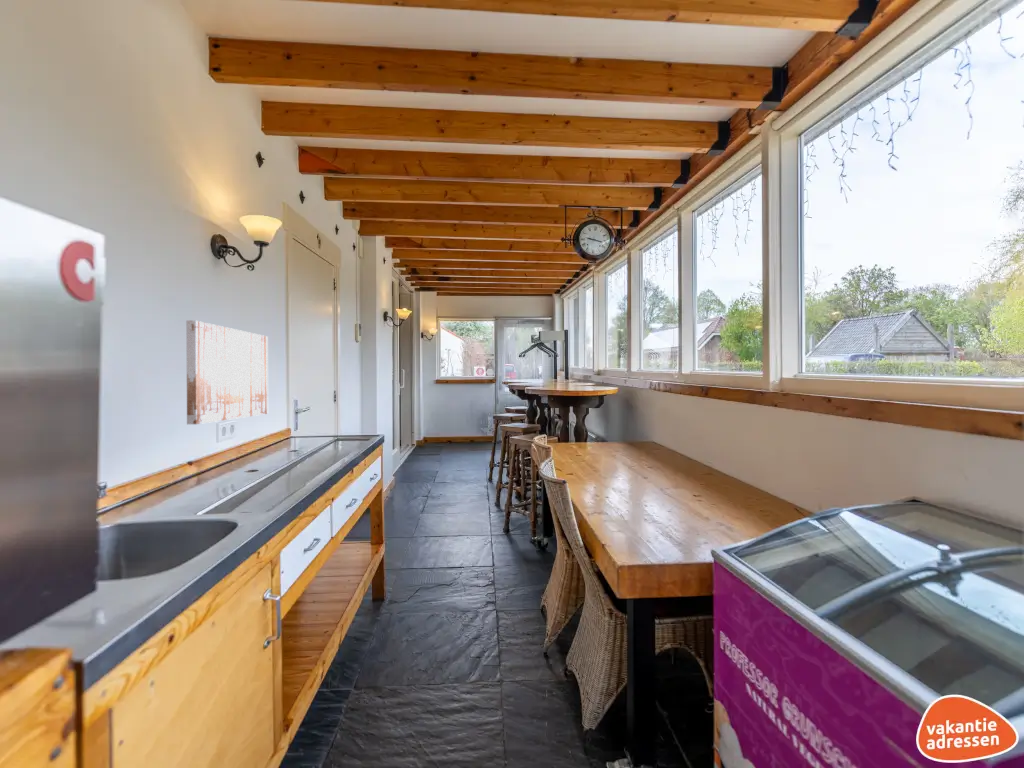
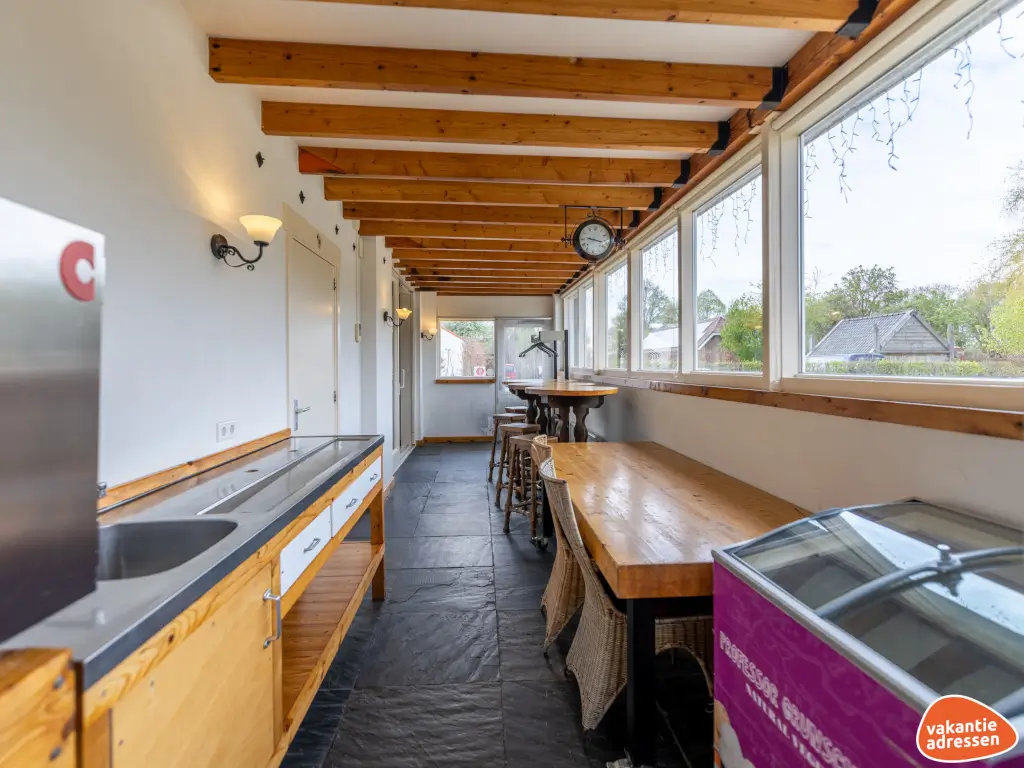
- wall art (233, 374)
